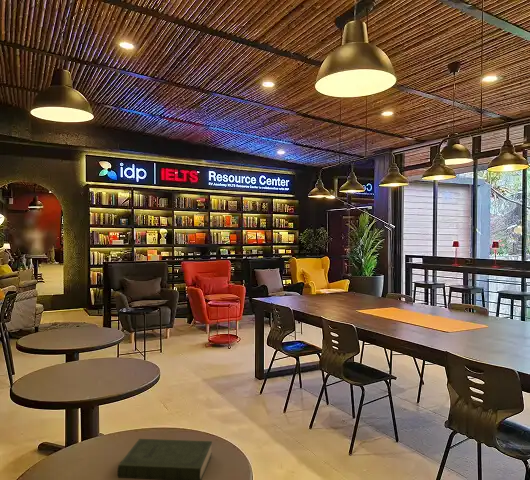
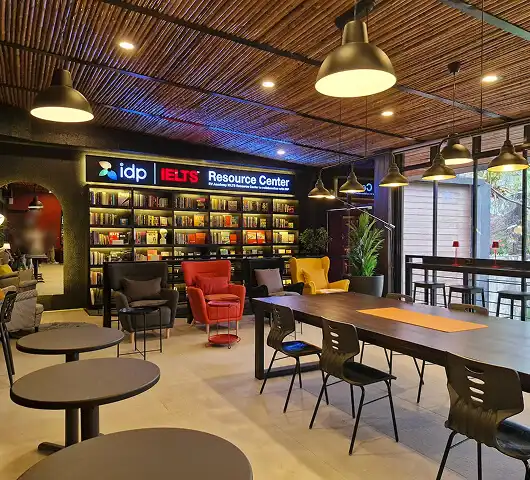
- book (167, 459)
